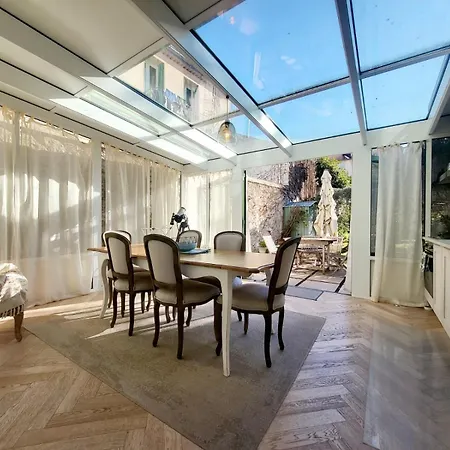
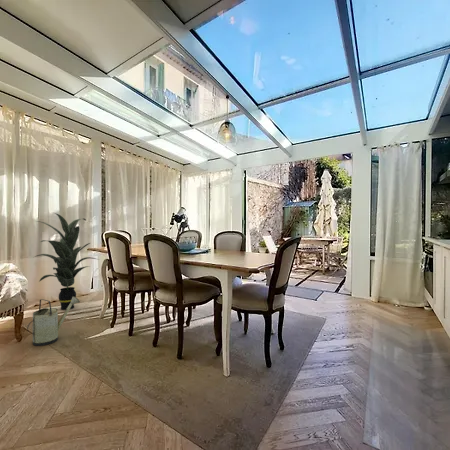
+ indoor plant (62, 260)
+ watering can (55, 317)
